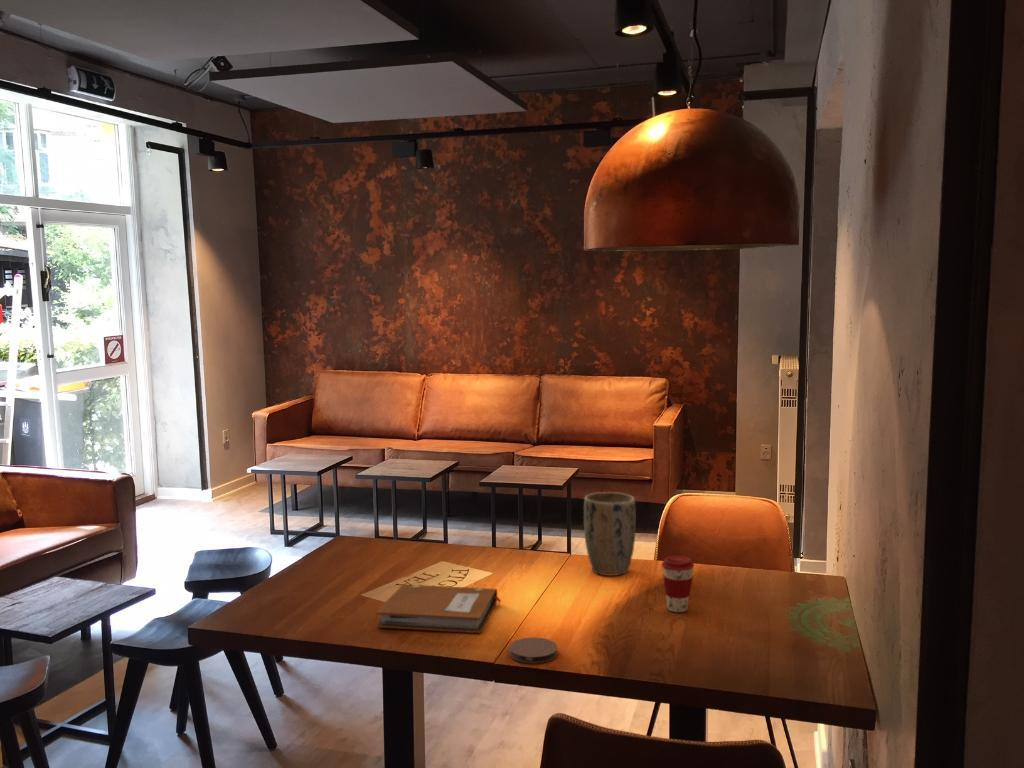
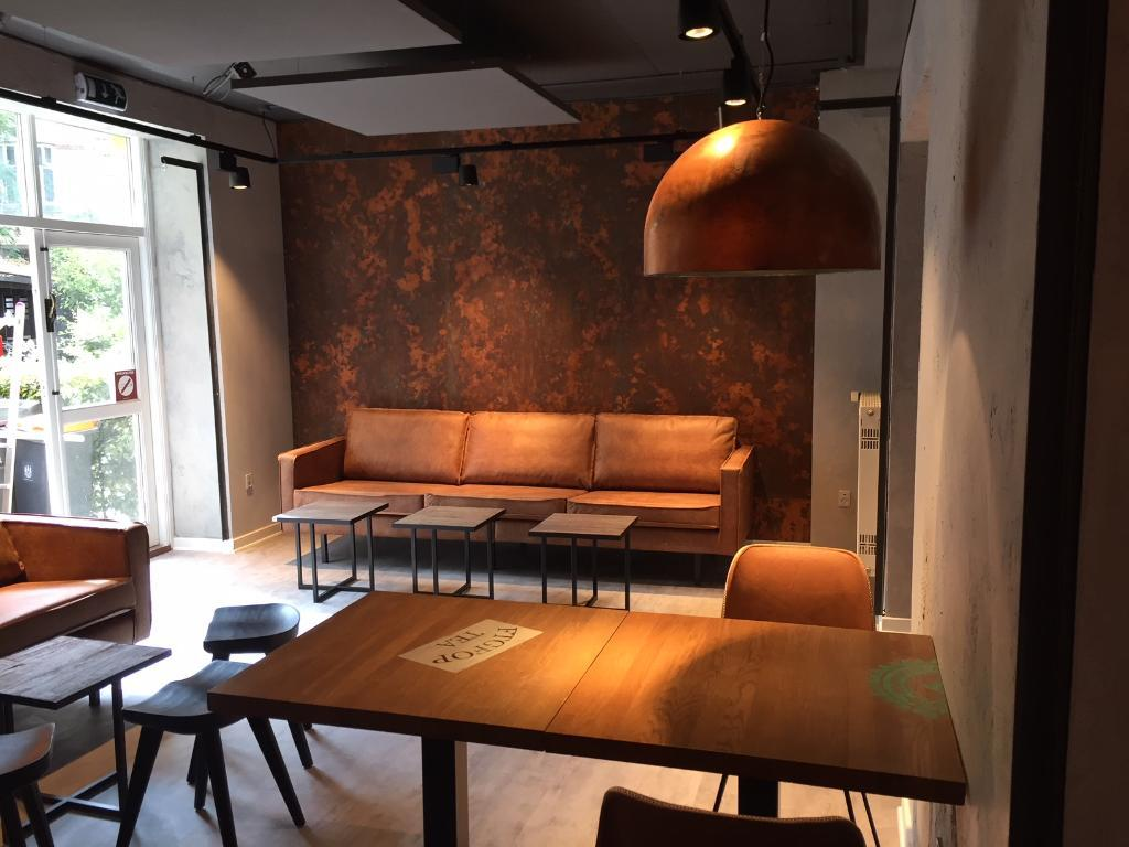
- plant pot (609, 533)
- coffee cup (677, 584)
- coaster (533, 650)
- notebook (442, 606)
